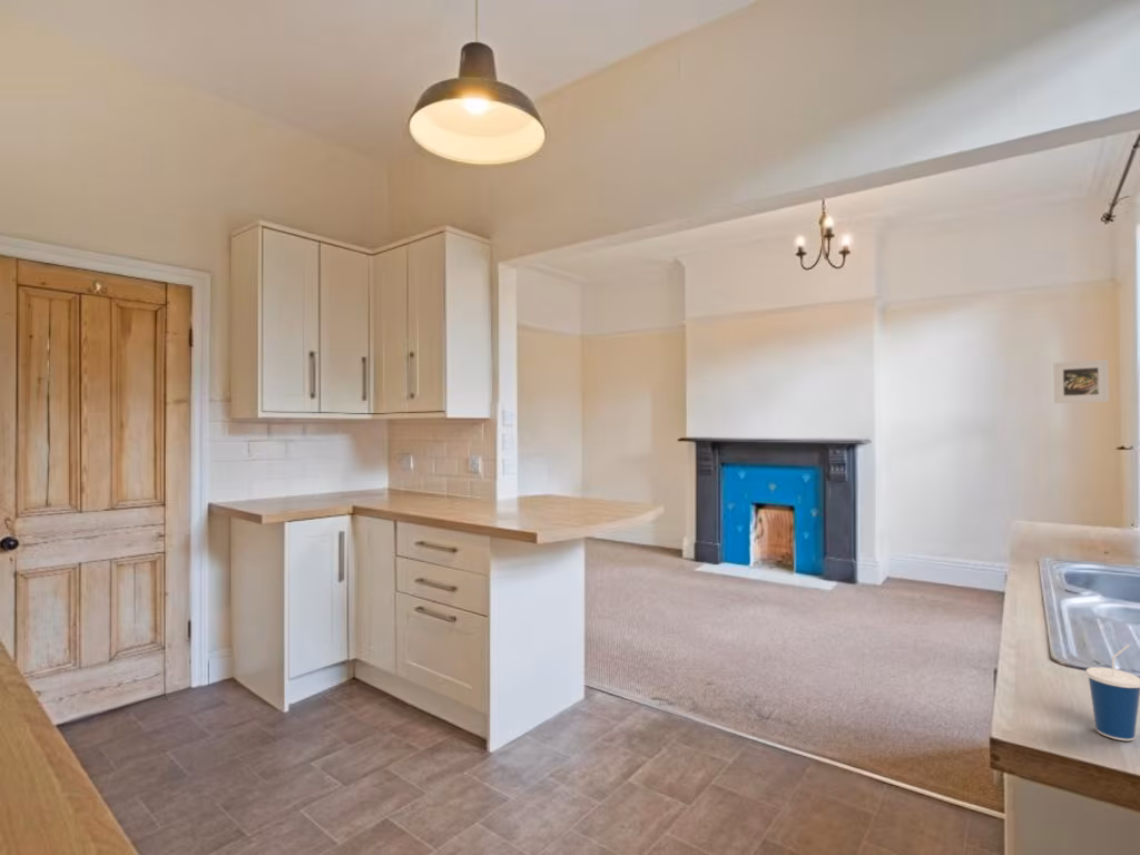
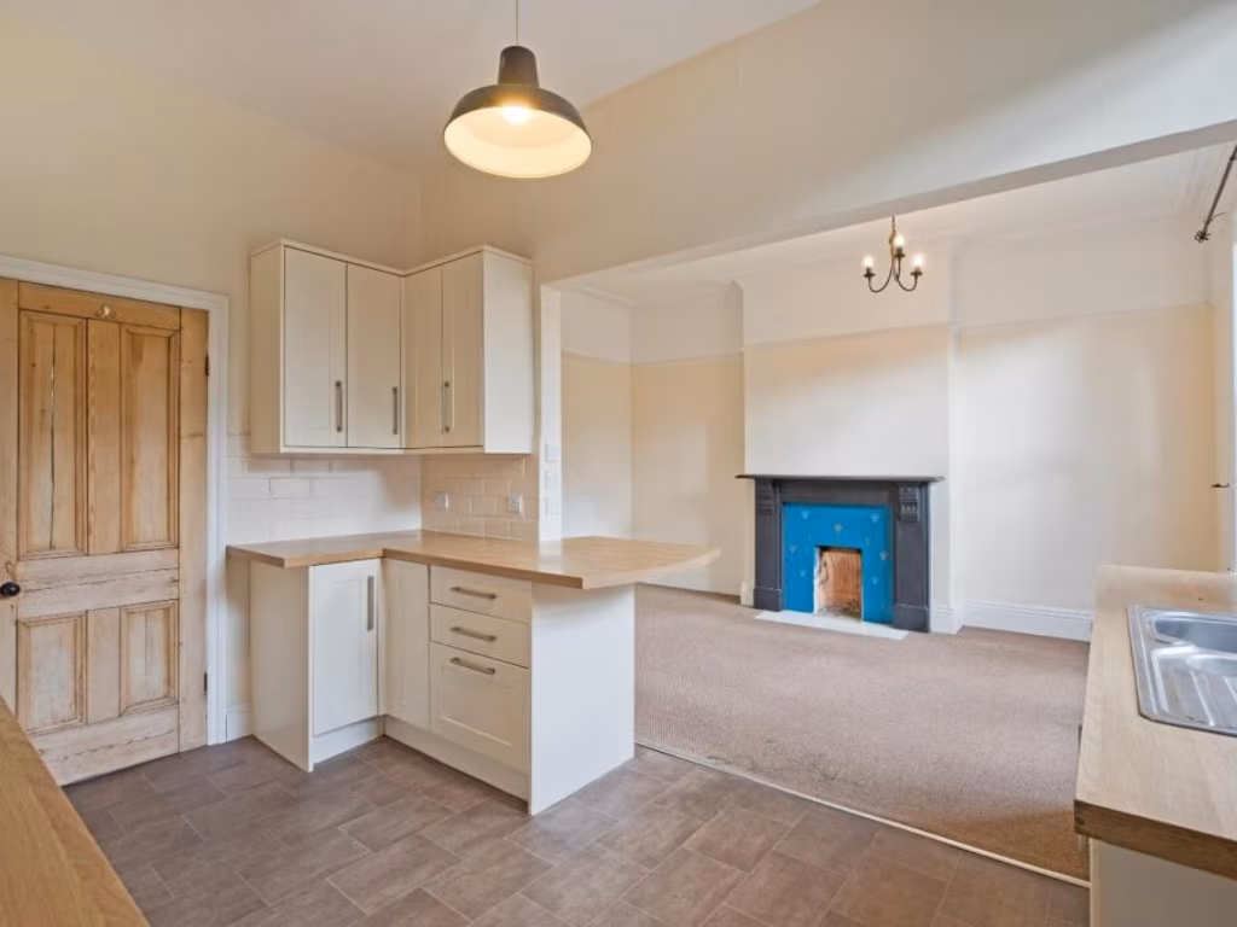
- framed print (1080, 382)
- cup (1113, 688)
